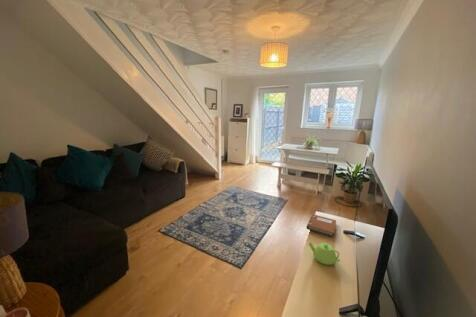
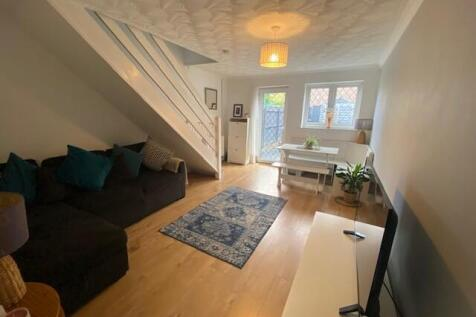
- notebook (321, 224)
- teapot (323, 251)
